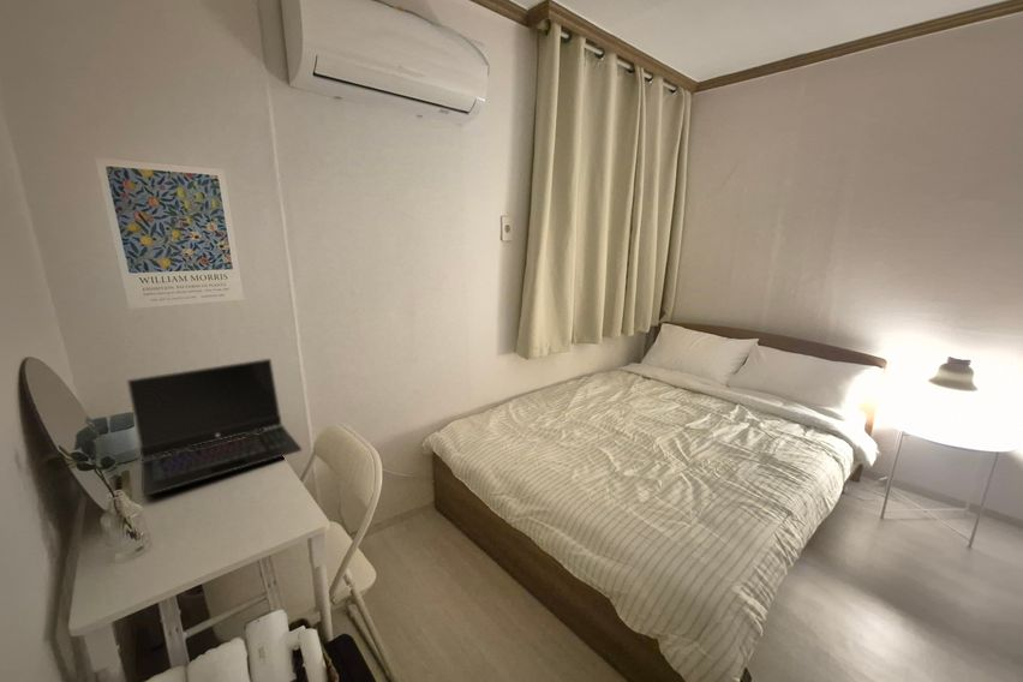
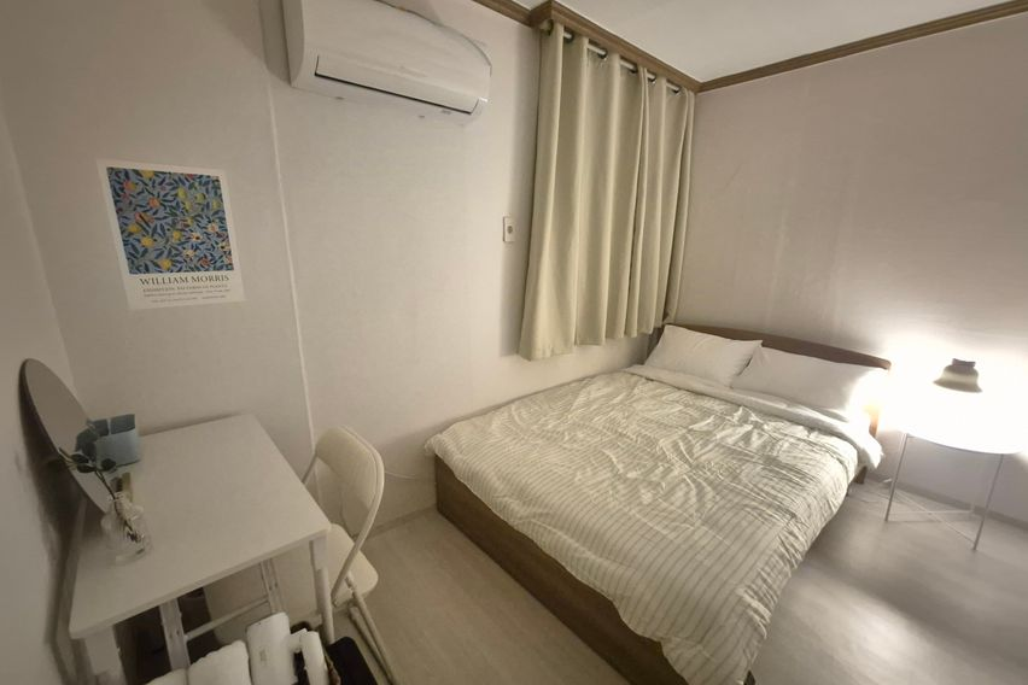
- laptop computer (217, 418)
